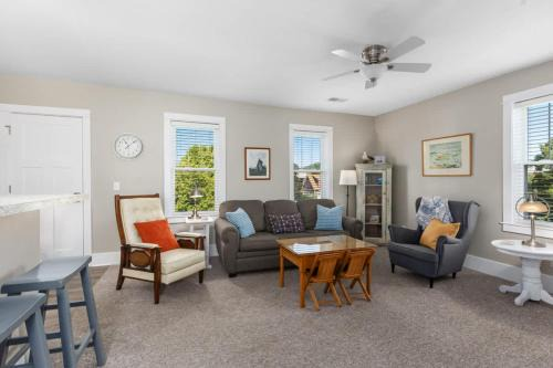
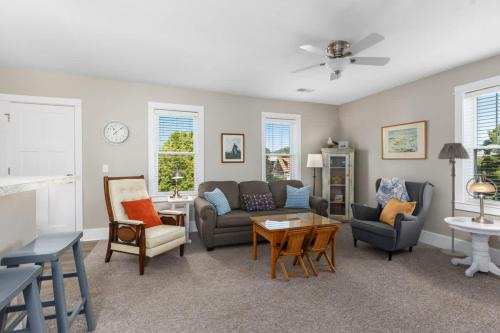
+ floor lamp (452, 198)
